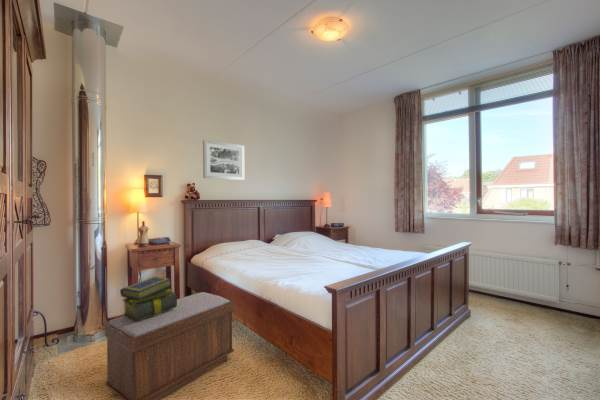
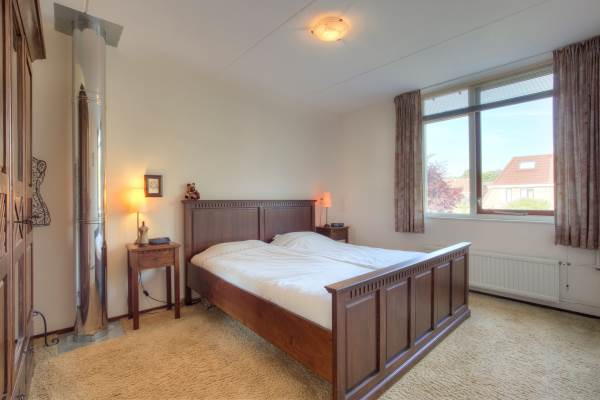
- wall art (224, 161)
- stack of books (148, 296)
- bench (175, 340)
